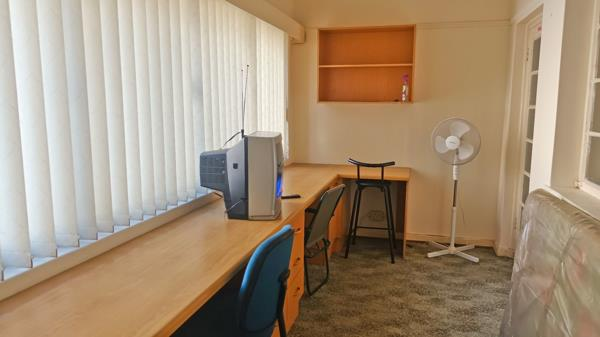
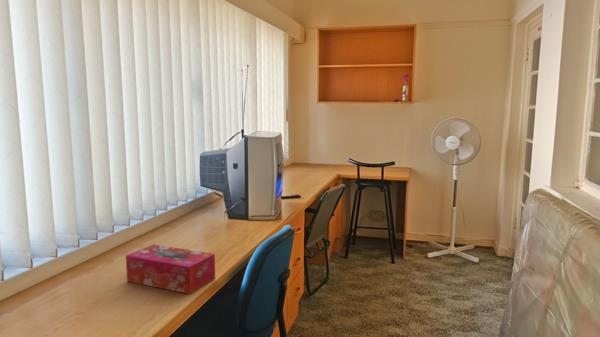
+ tissue box (170, 267)
